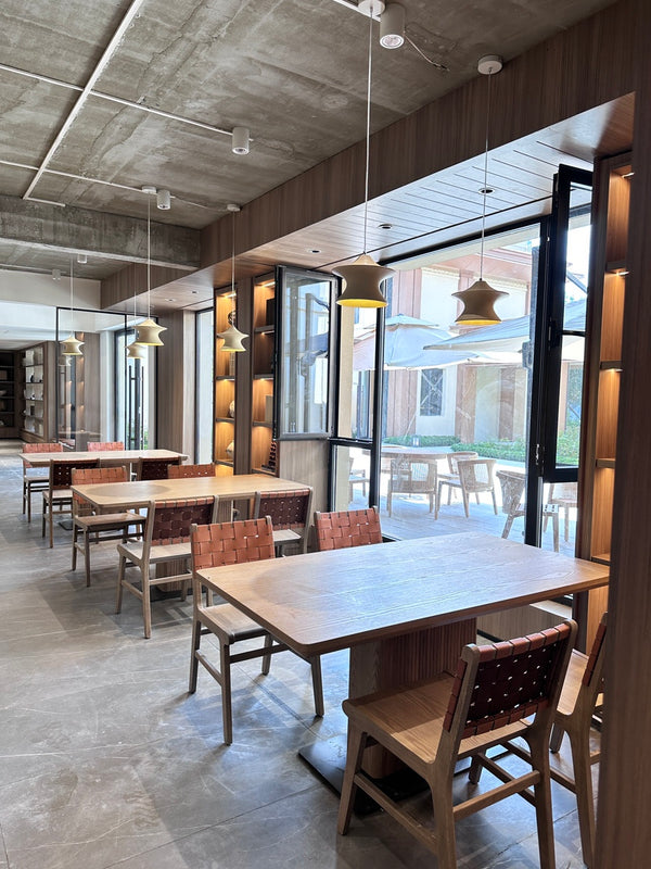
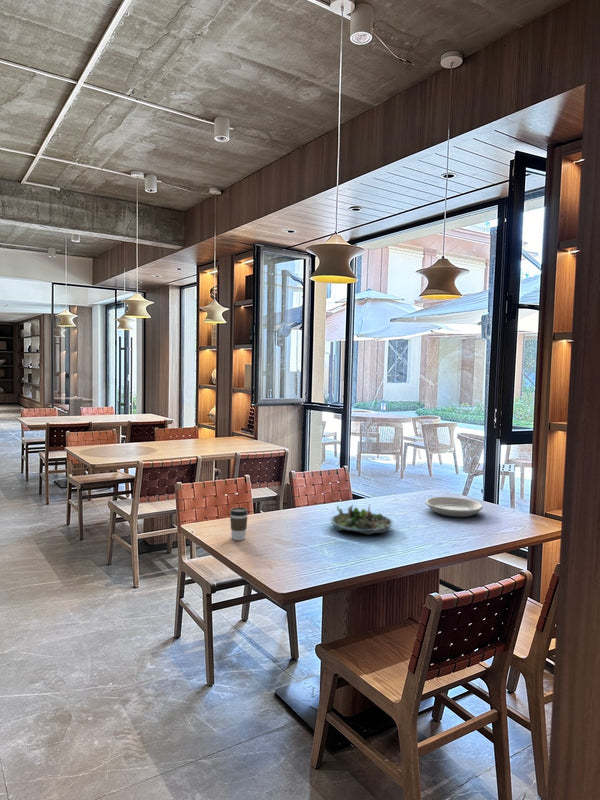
+ coffee cup (238, 523)
+ succulent planter (361, 515)
+ plate (453, 507)
